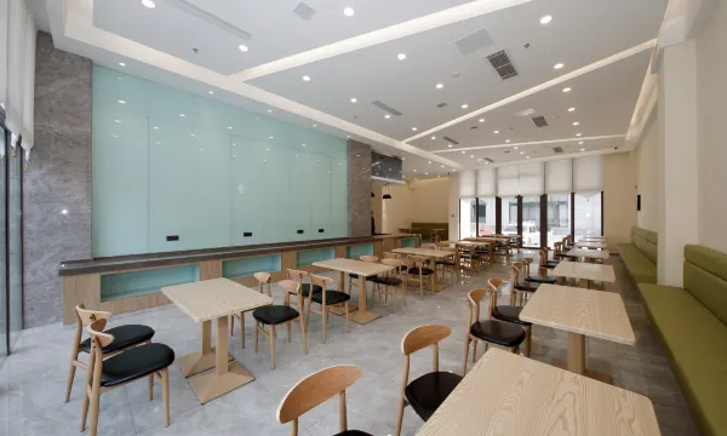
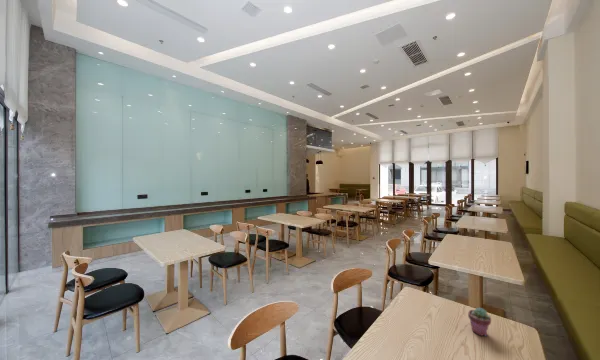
+ potted succulent (479, 319)
